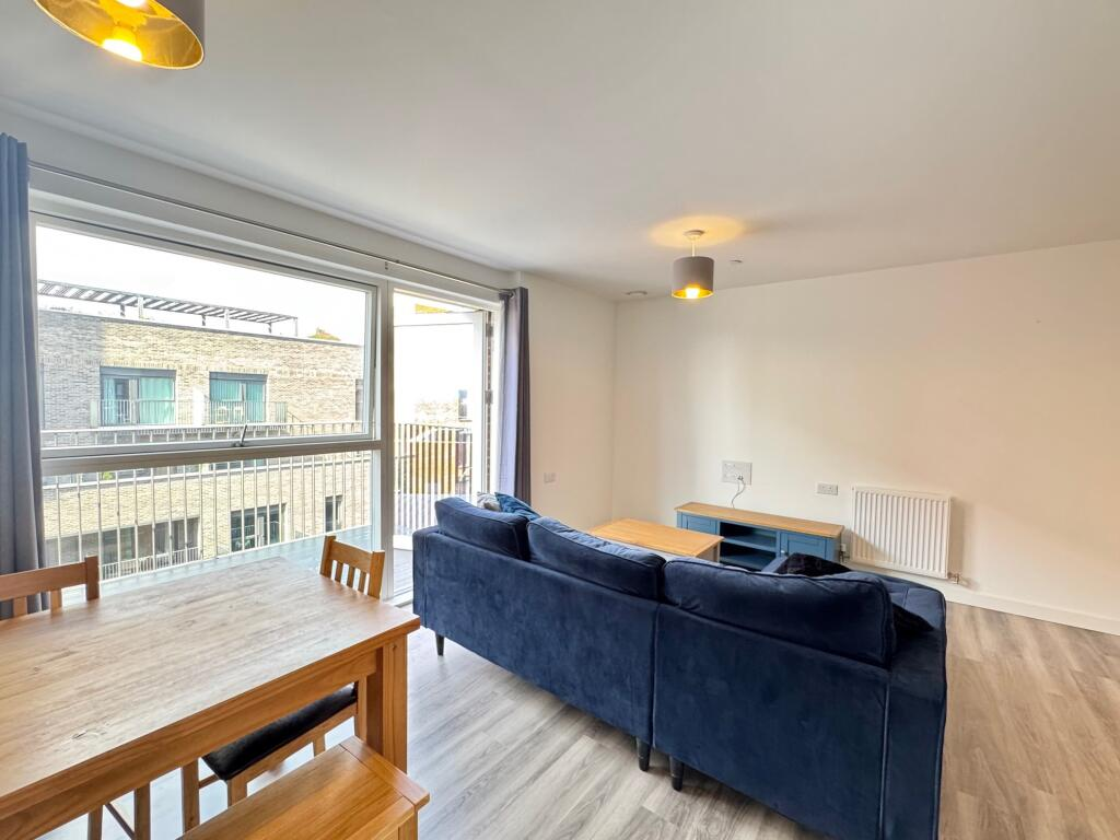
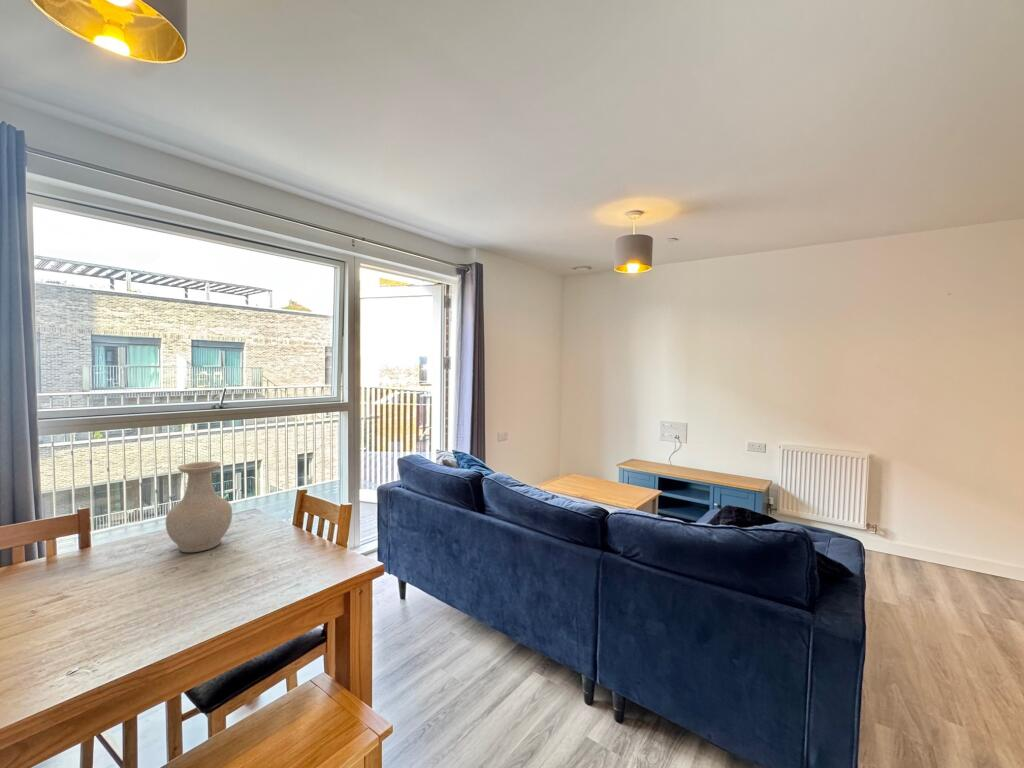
+ vase (200, 505)
